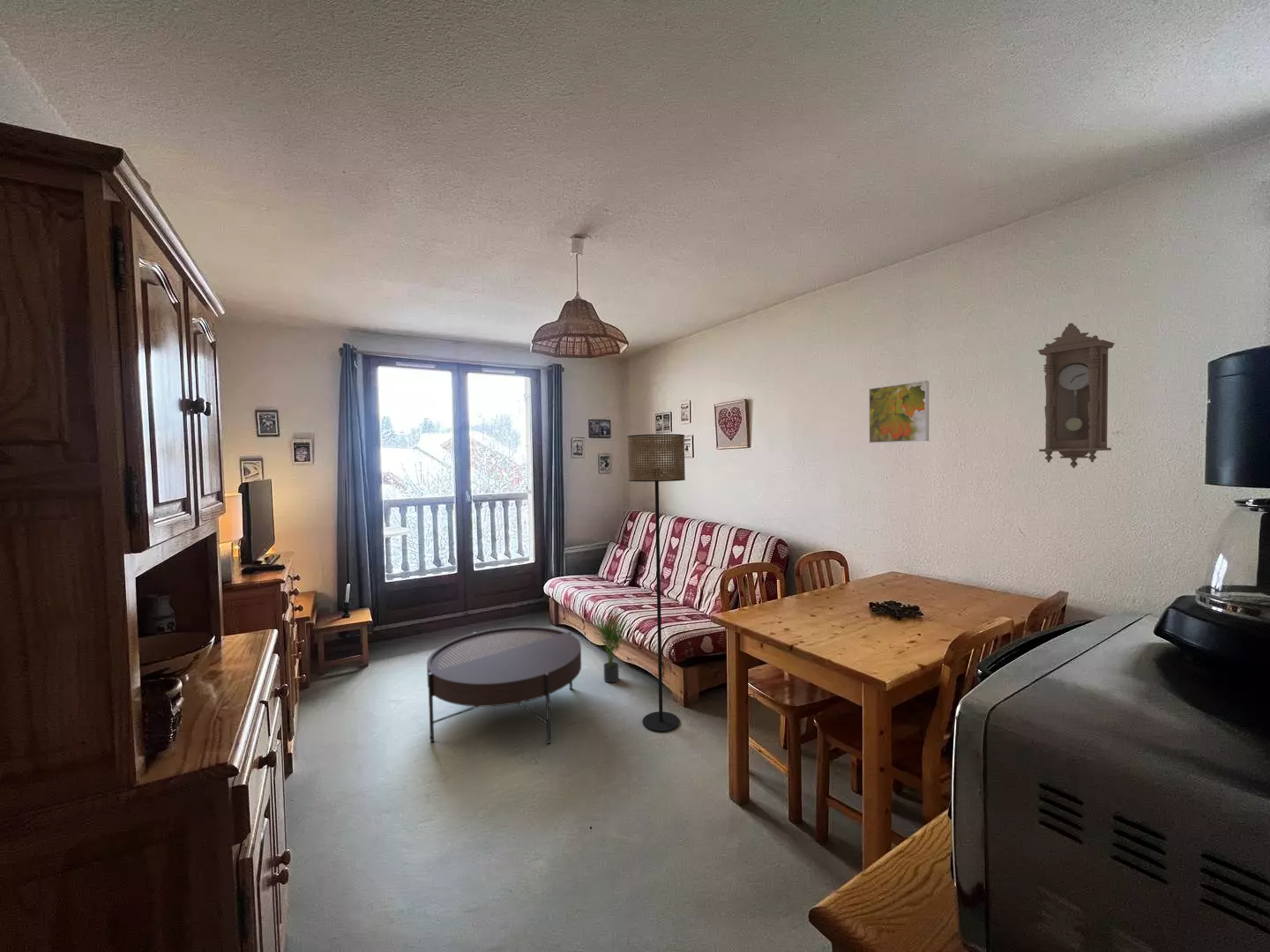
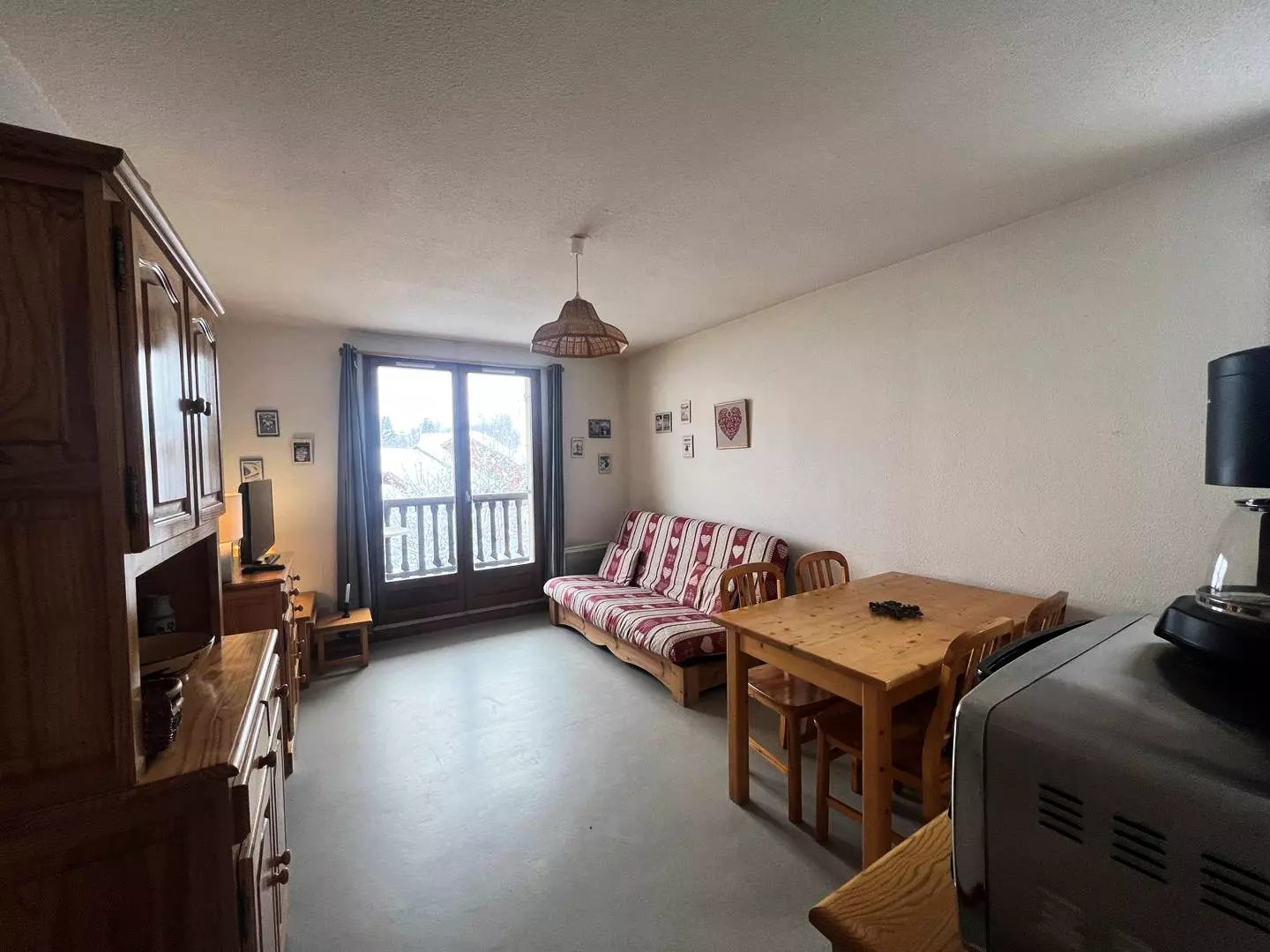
- pendulum clock (1074, 397)
- floor lamp (658, 580)
- coffee table (507, 681)
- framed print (897, 413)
- potted plant (608, 641)
